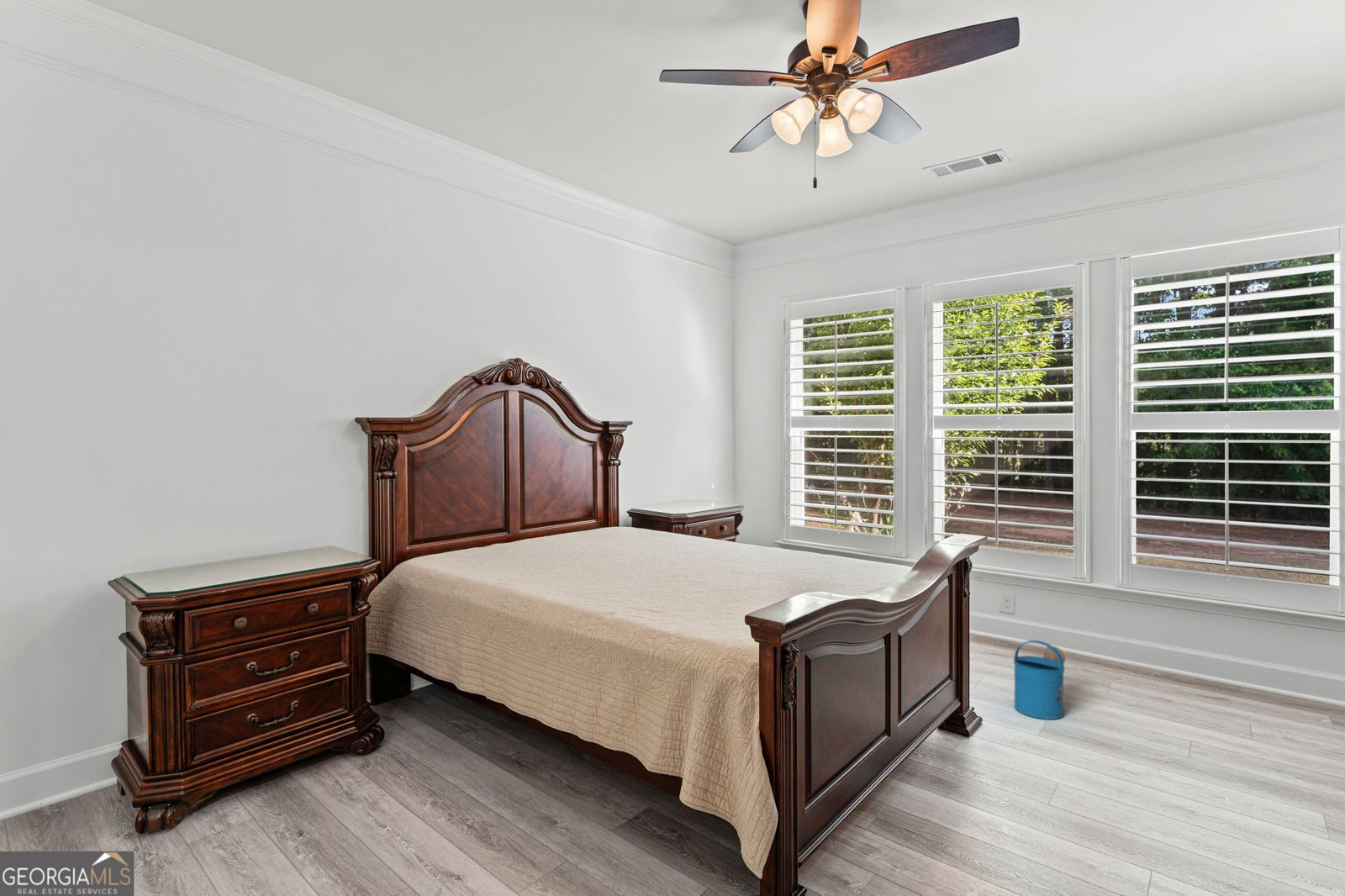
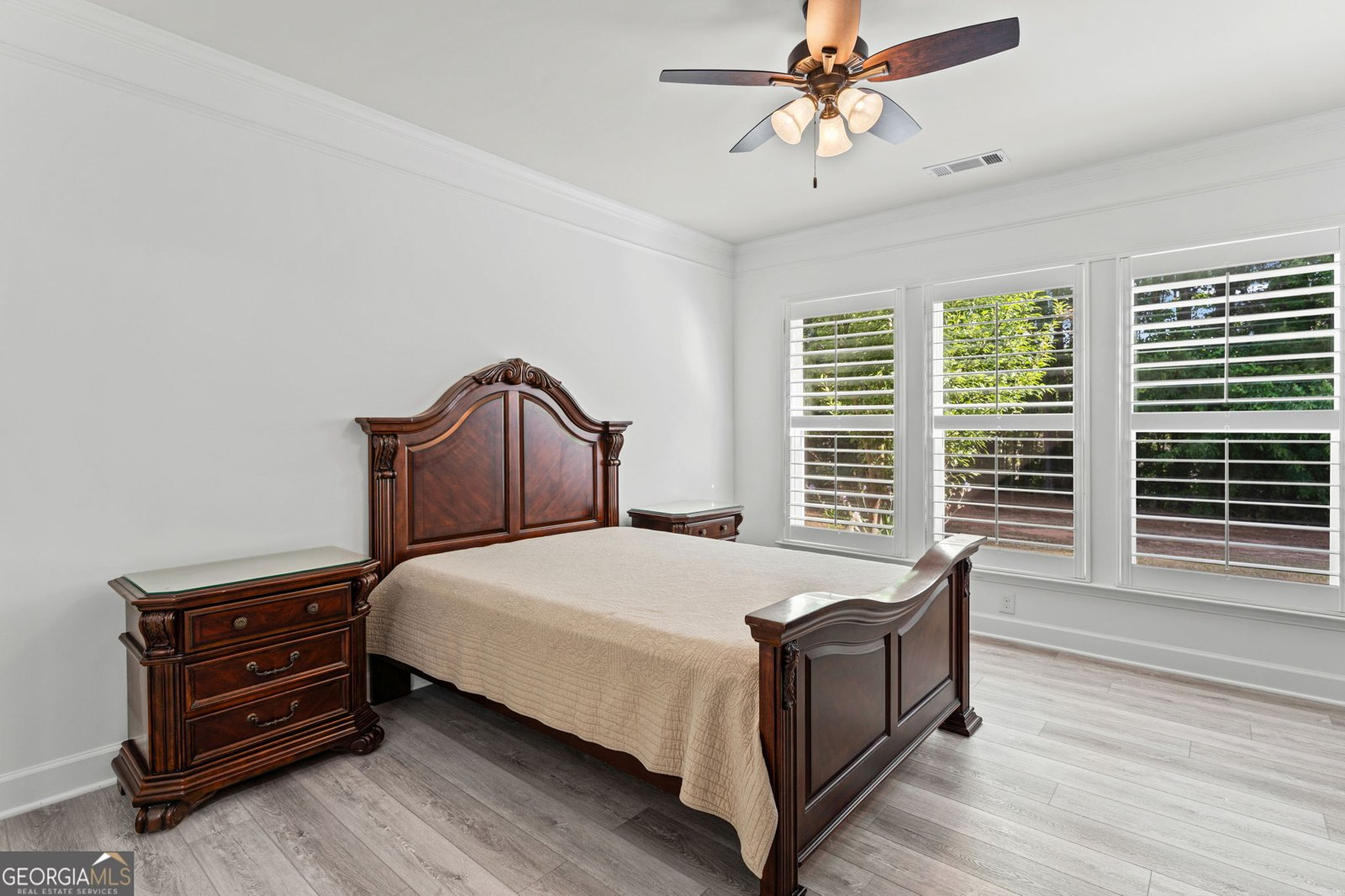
- watering can (1043, 672)
